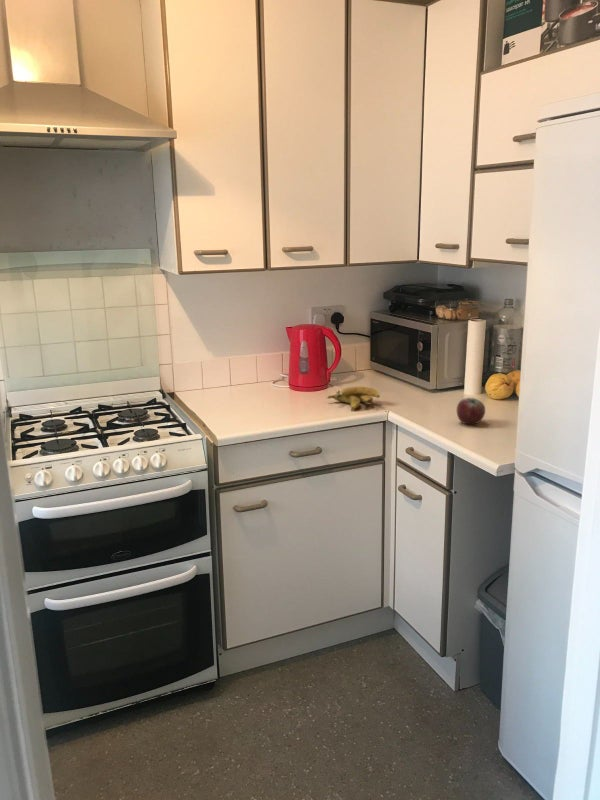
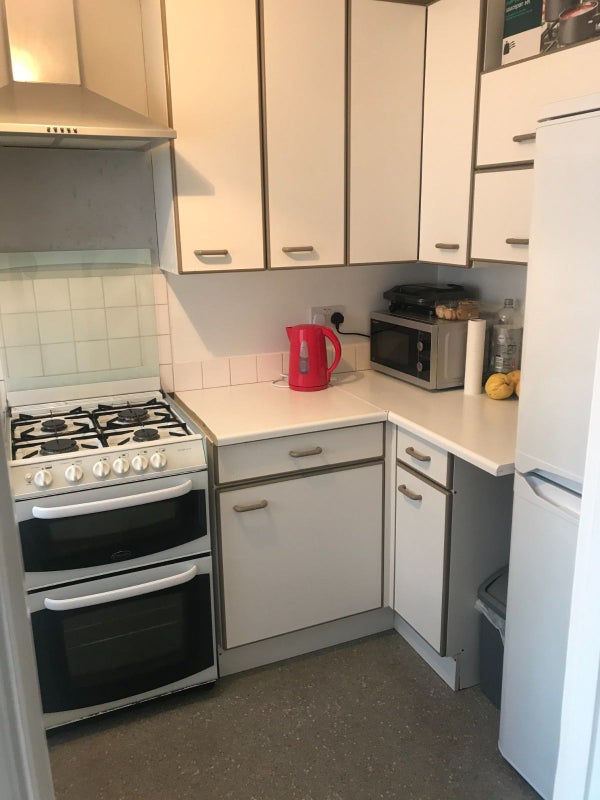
- apple (471, 411)
- banana (352, 396)
